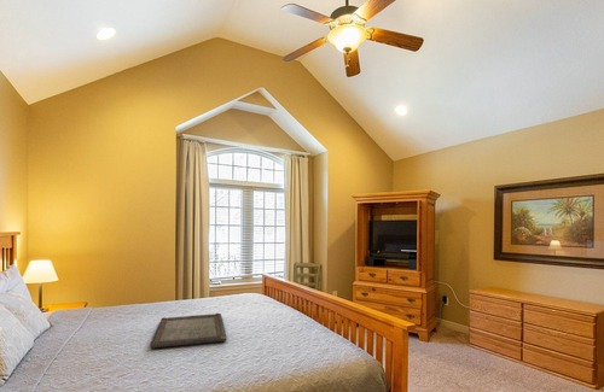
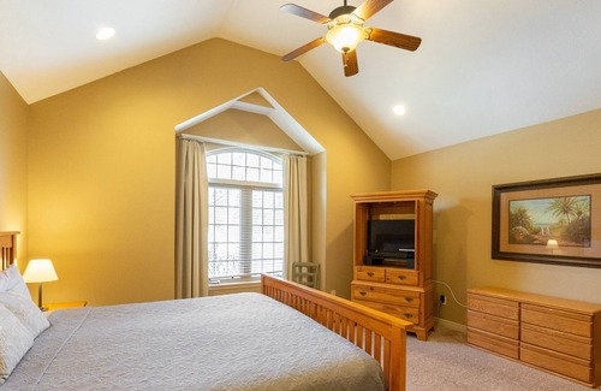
- serving tray (191, 328)
